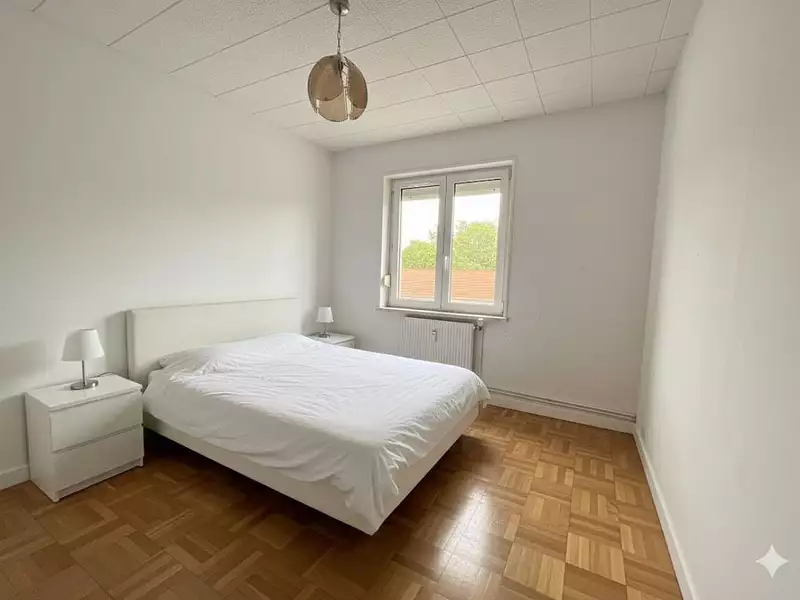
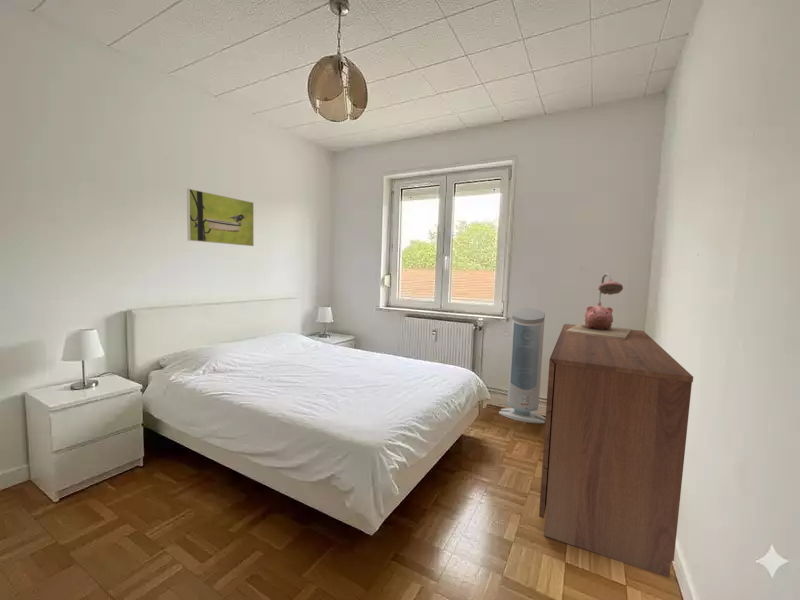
+ air purifier (525, 363)
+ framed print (223, 220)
+ dresser (601, 411)
+ table lamp (600, 302)
